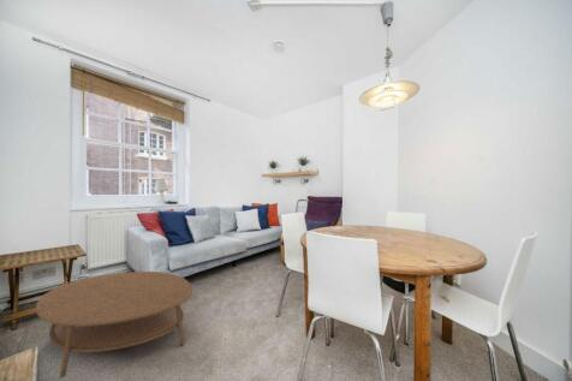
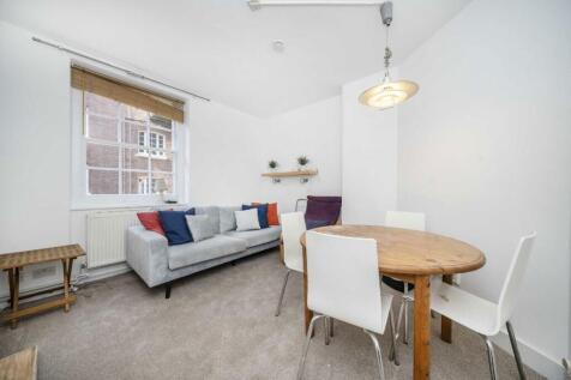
- coffee table (120, 312)
